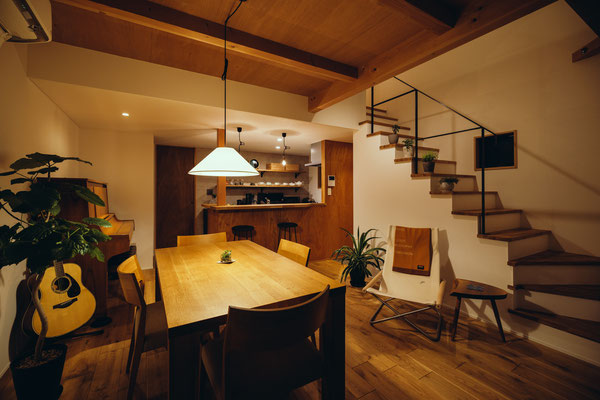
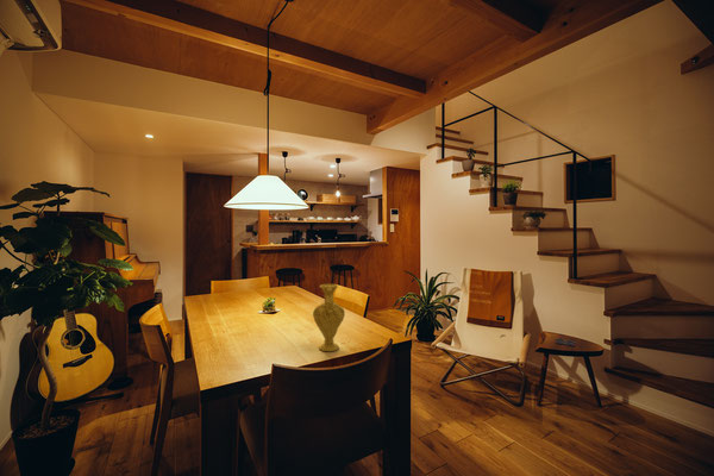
+ vase (328, 315)
